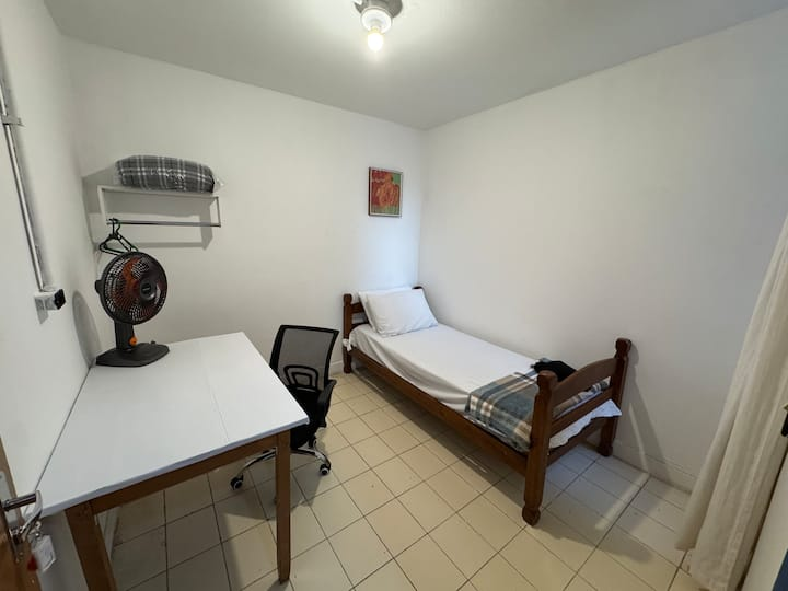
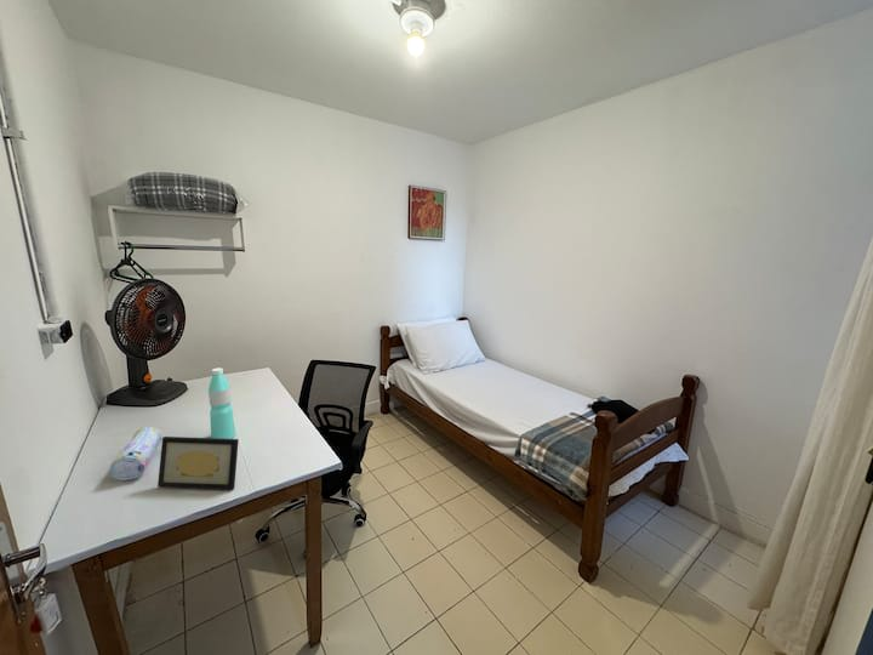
+ pencil case (137, 451)
+ water bottle (219, 403)
+ picture frame (201, 460)
